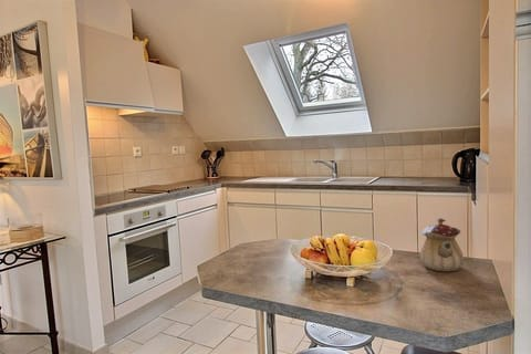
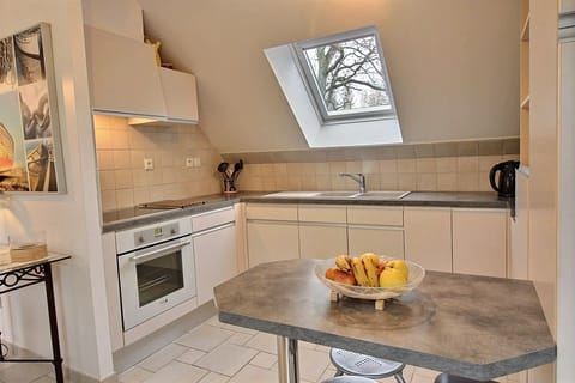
- teapot (440, 241)
